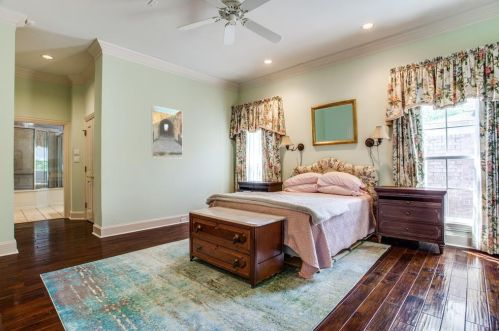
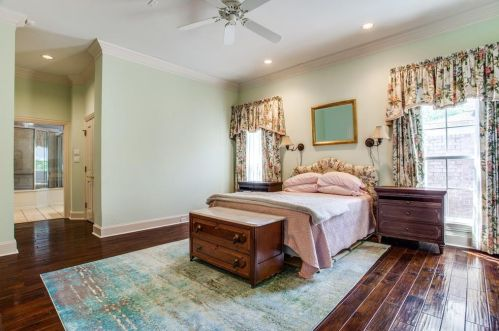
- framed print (167, 133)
